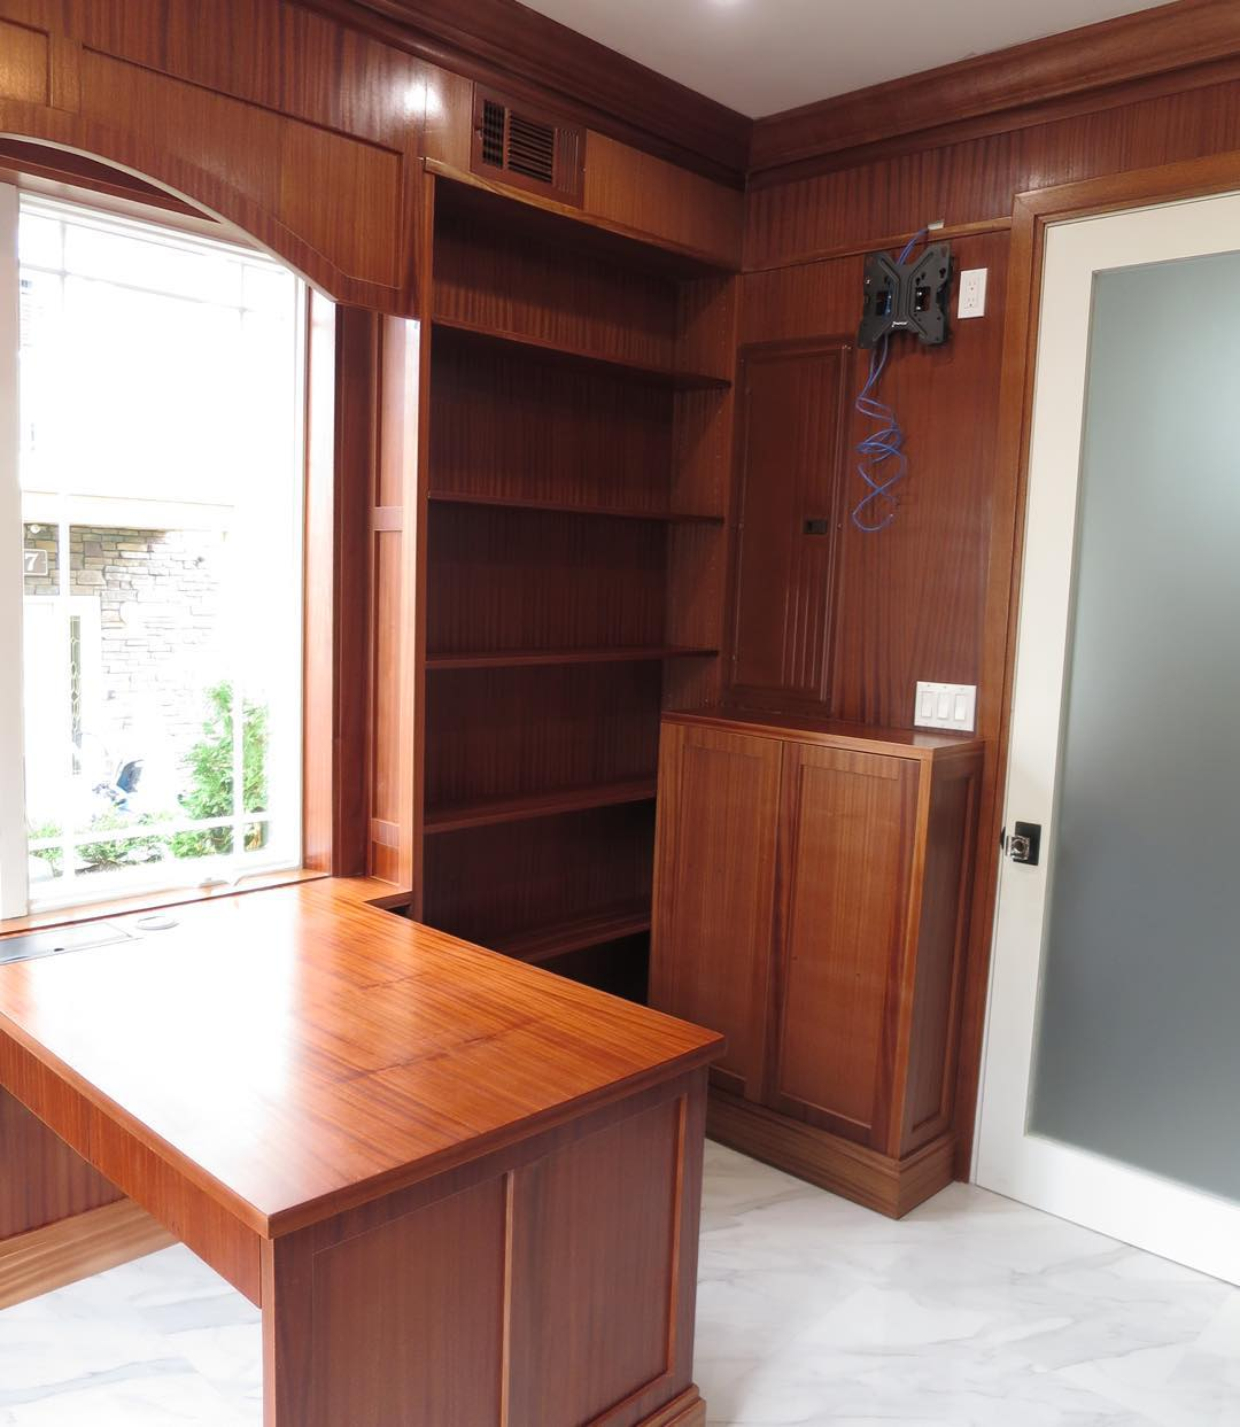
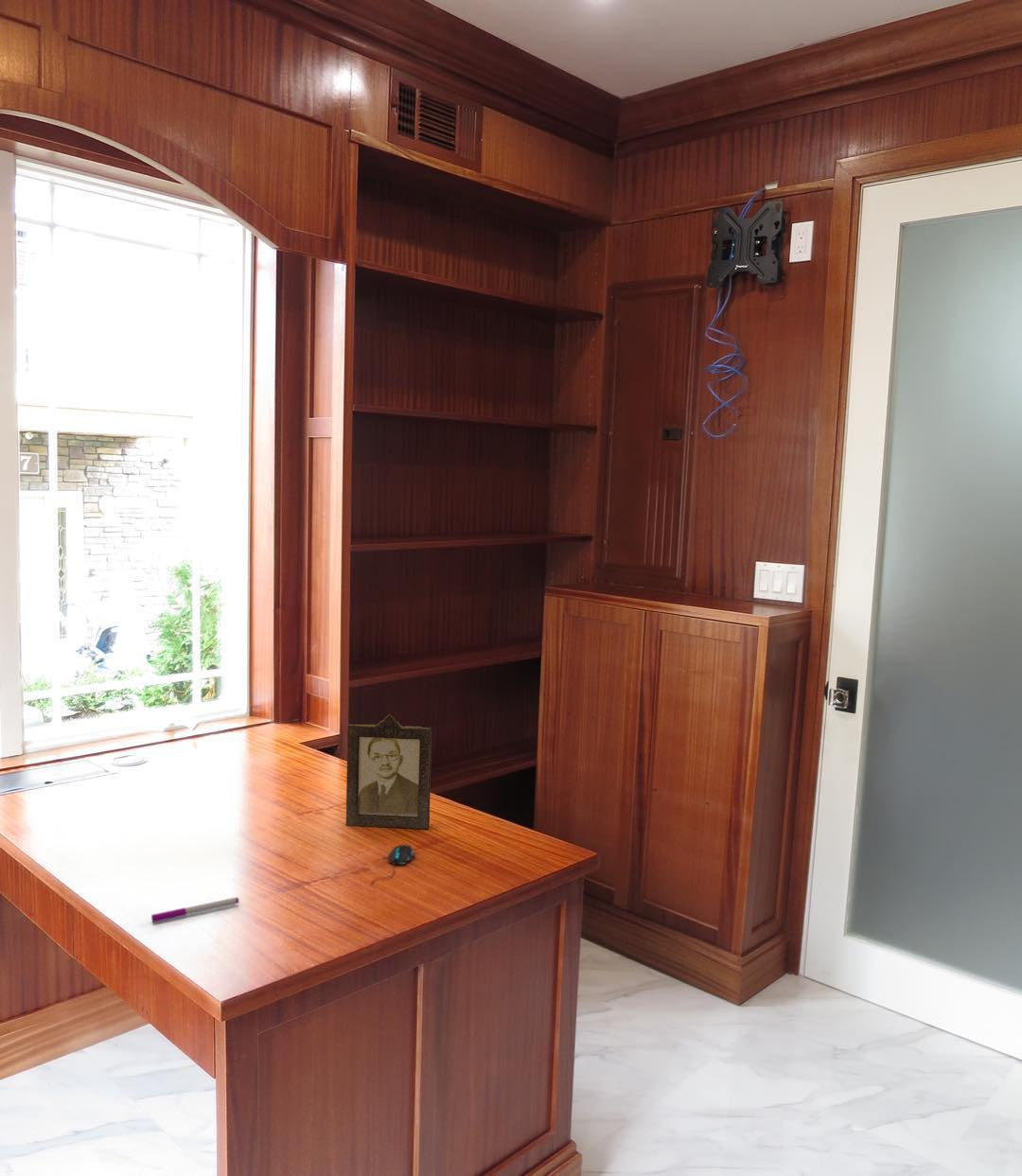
+ photo frame (391, 764)
+ mouse (390, 860)
+ pen (196, 908)
